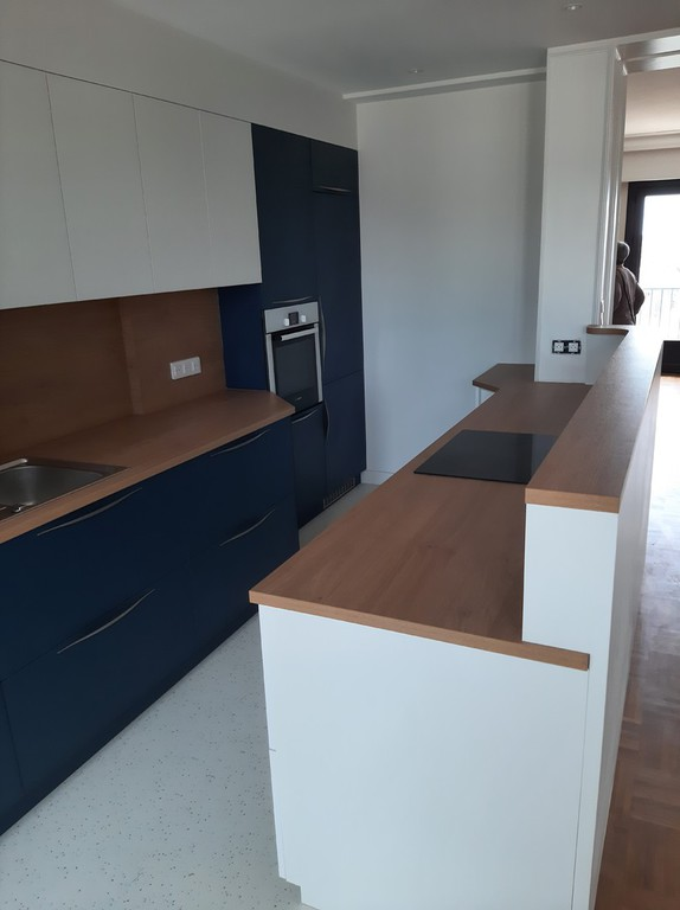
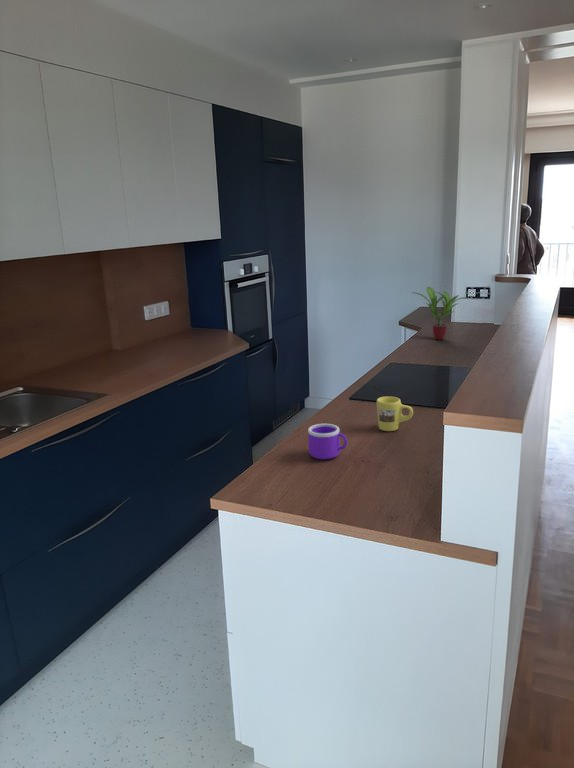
+ potted plant (439, 313)
+ mug (328, 442)
+ mug (394, 414)
